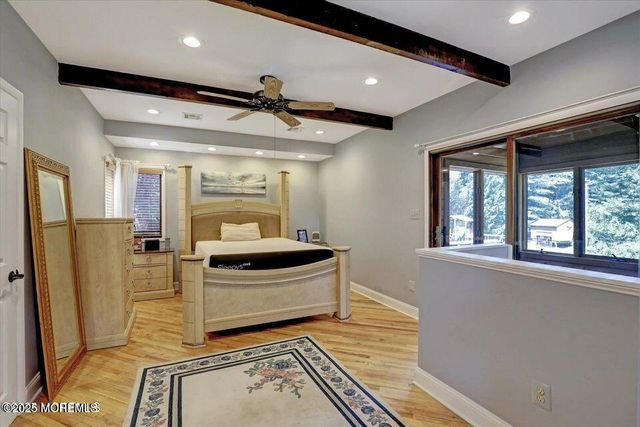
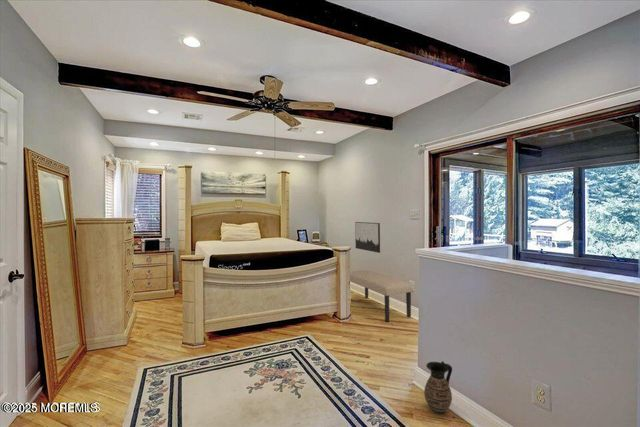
+ wall art (366, 236)
+ bench (376, 291)
+ ceramic jug (438, 386)
